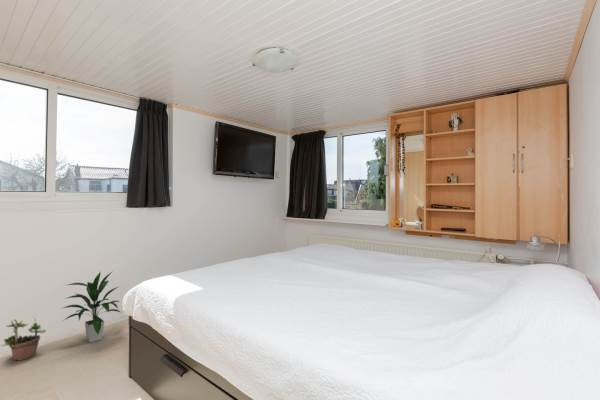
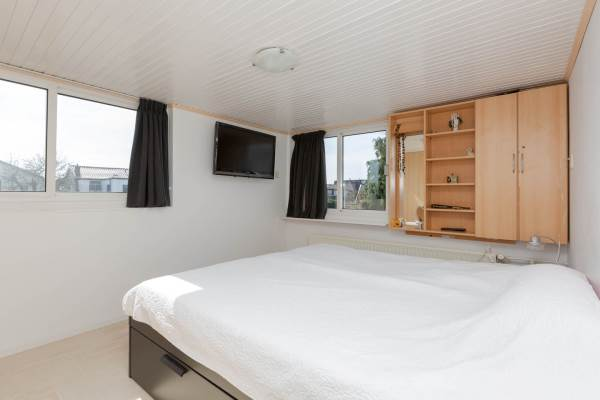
- indoor plant (93, 306)
- potted plant (24, 336)
